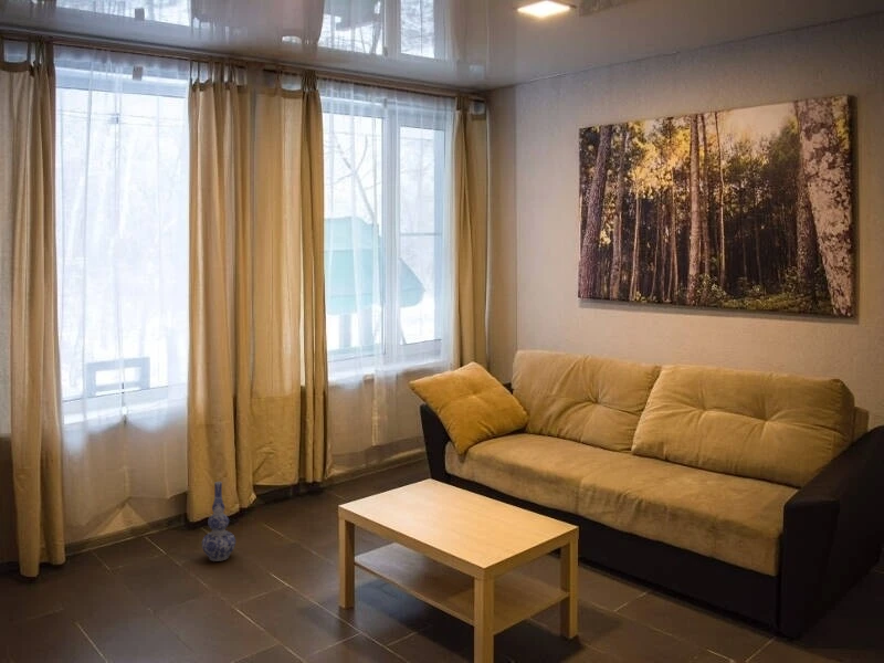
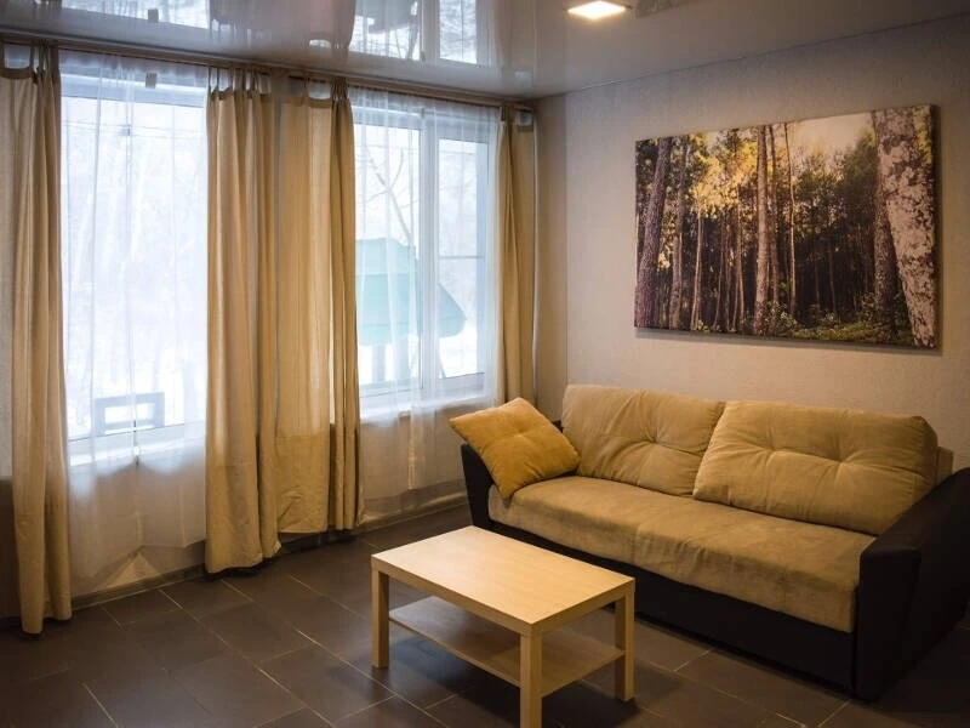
- vase (218, 519)
